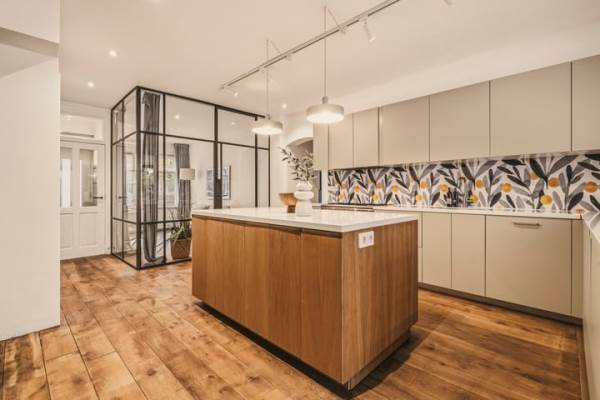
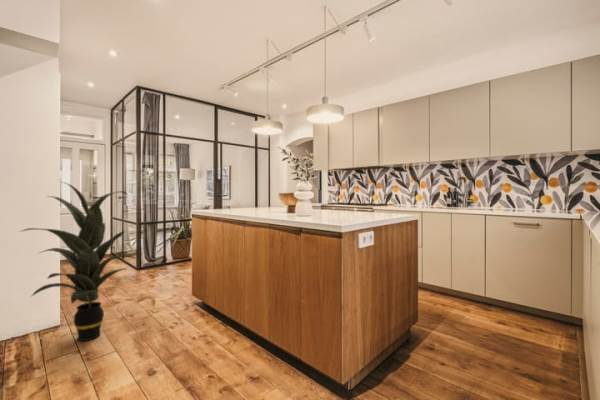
+ indoor plant (81, 259)
